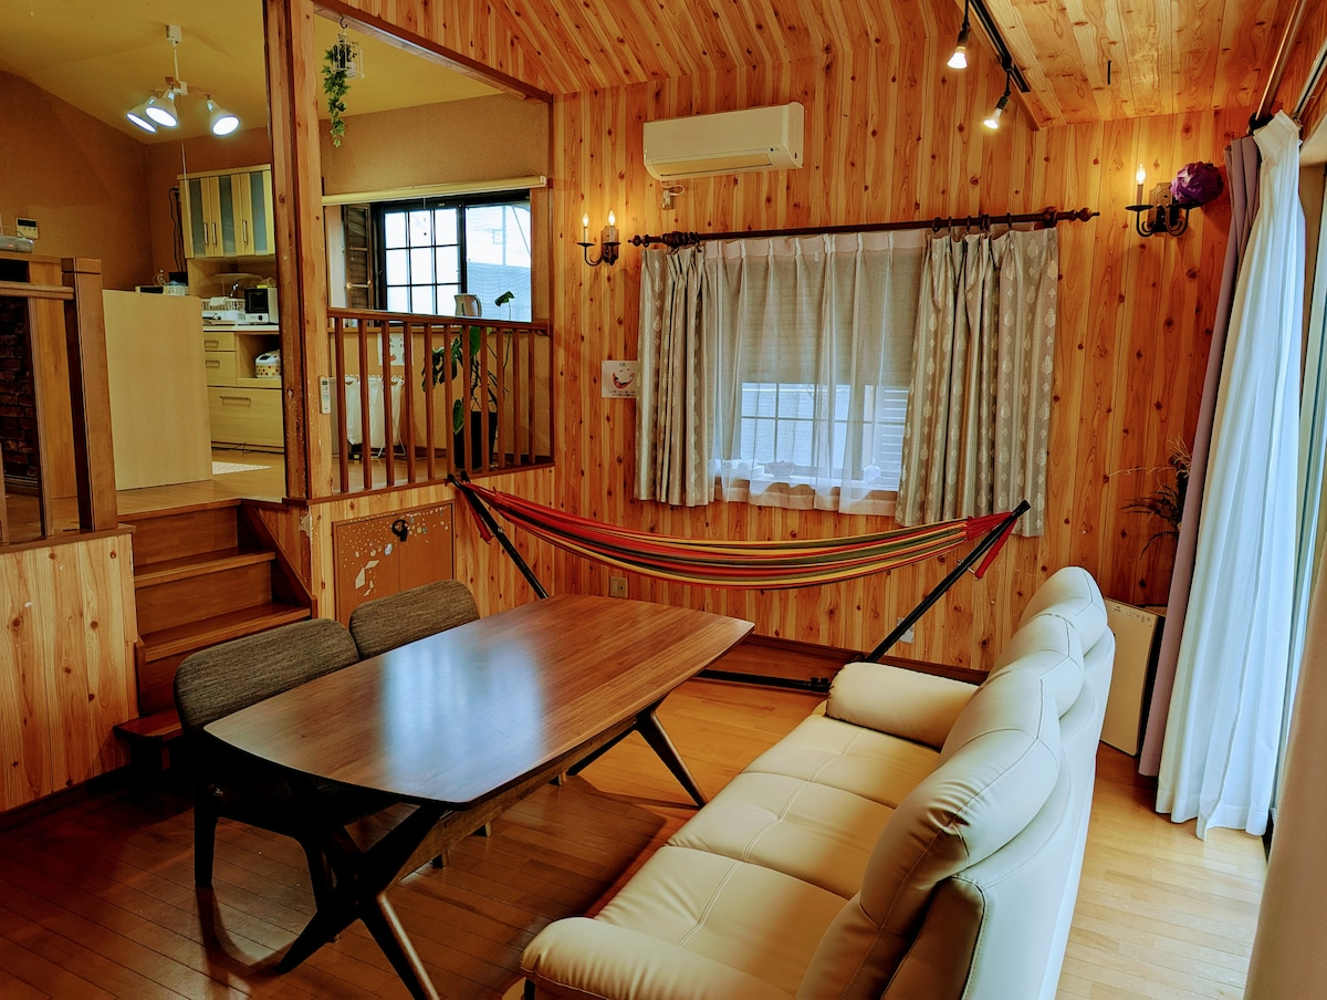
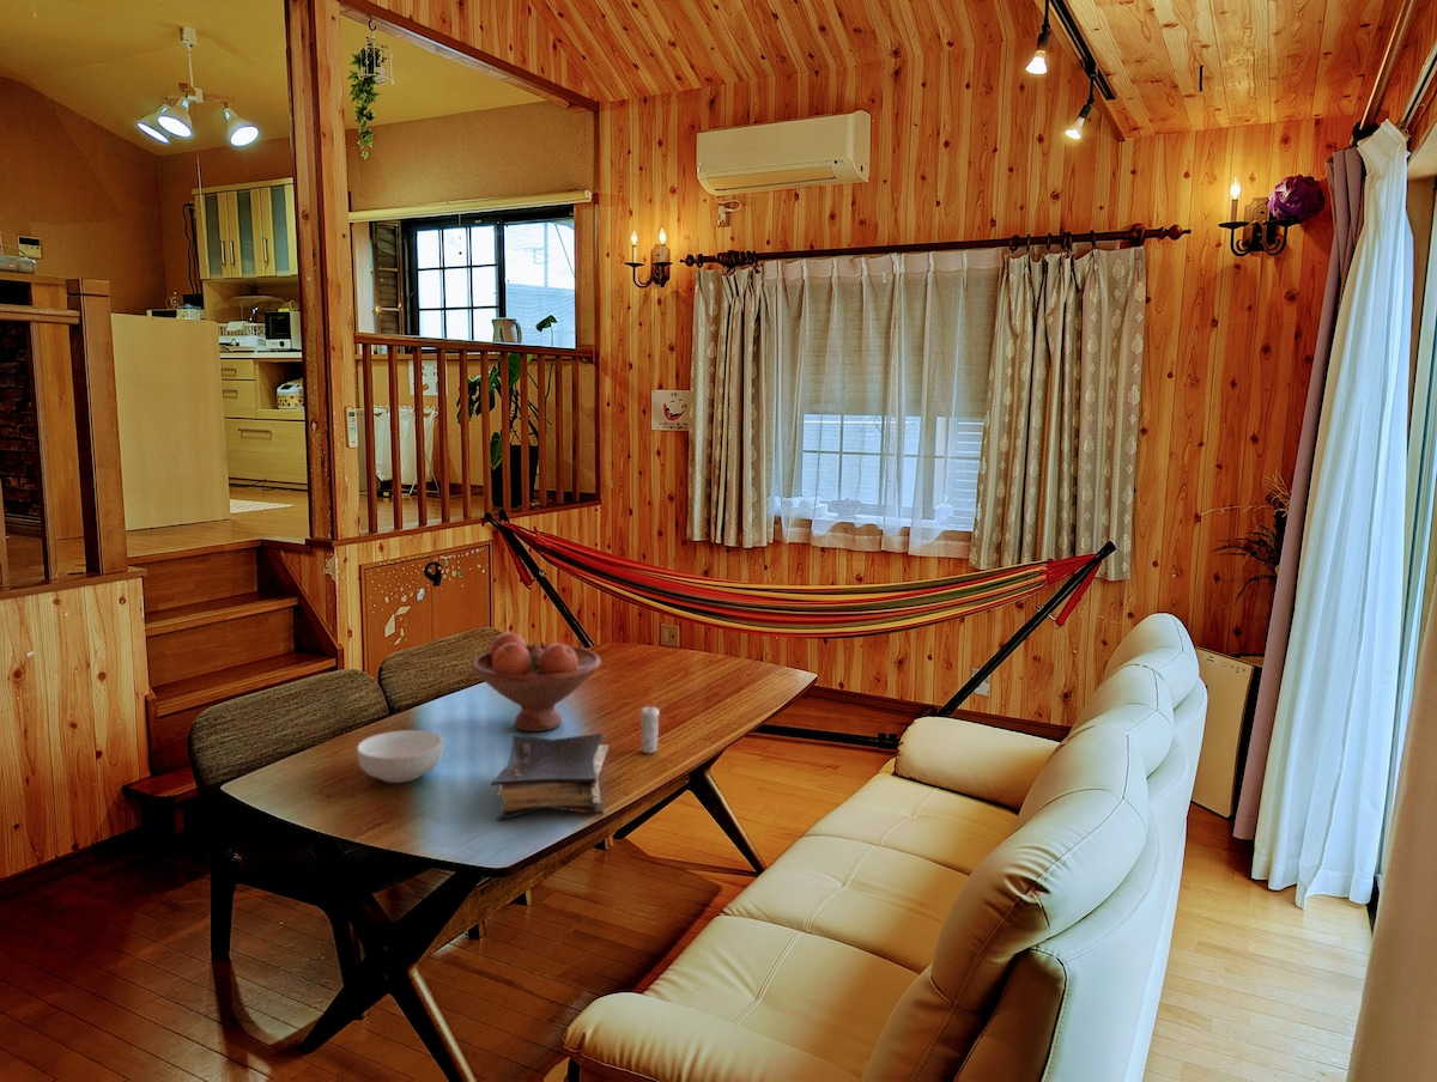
+ book (554, 773)
+ cereal bowl (400, 759)
+ fruit bowl (536, 680)
+ candle (649, 725)
